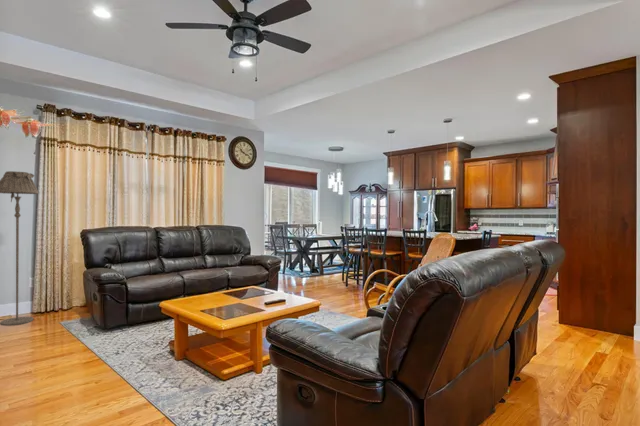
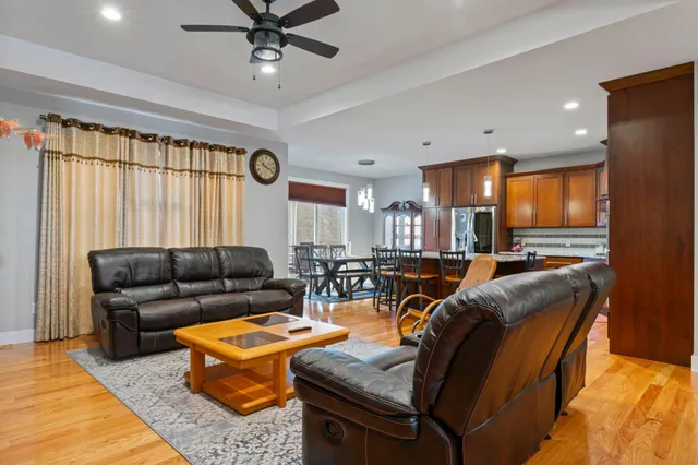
- floor lamp (17, 246)
